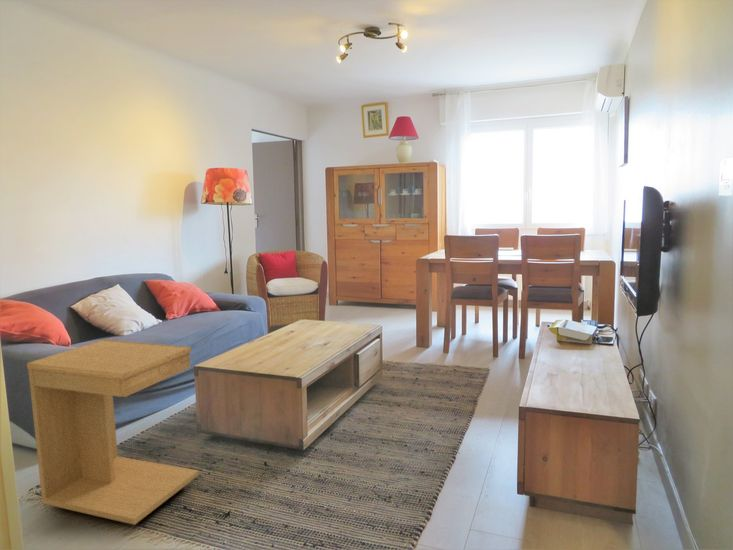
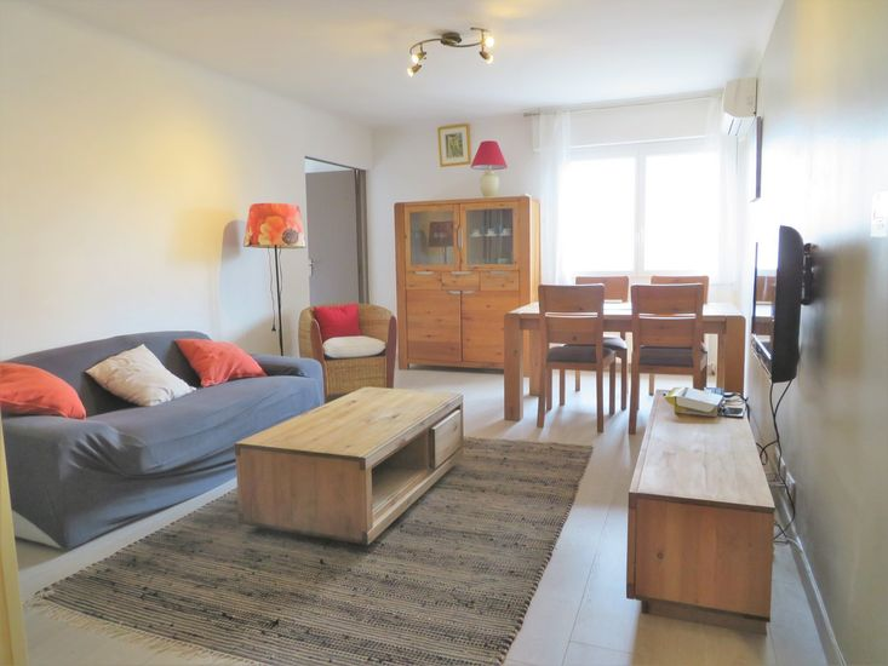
- side table (114, 426)
